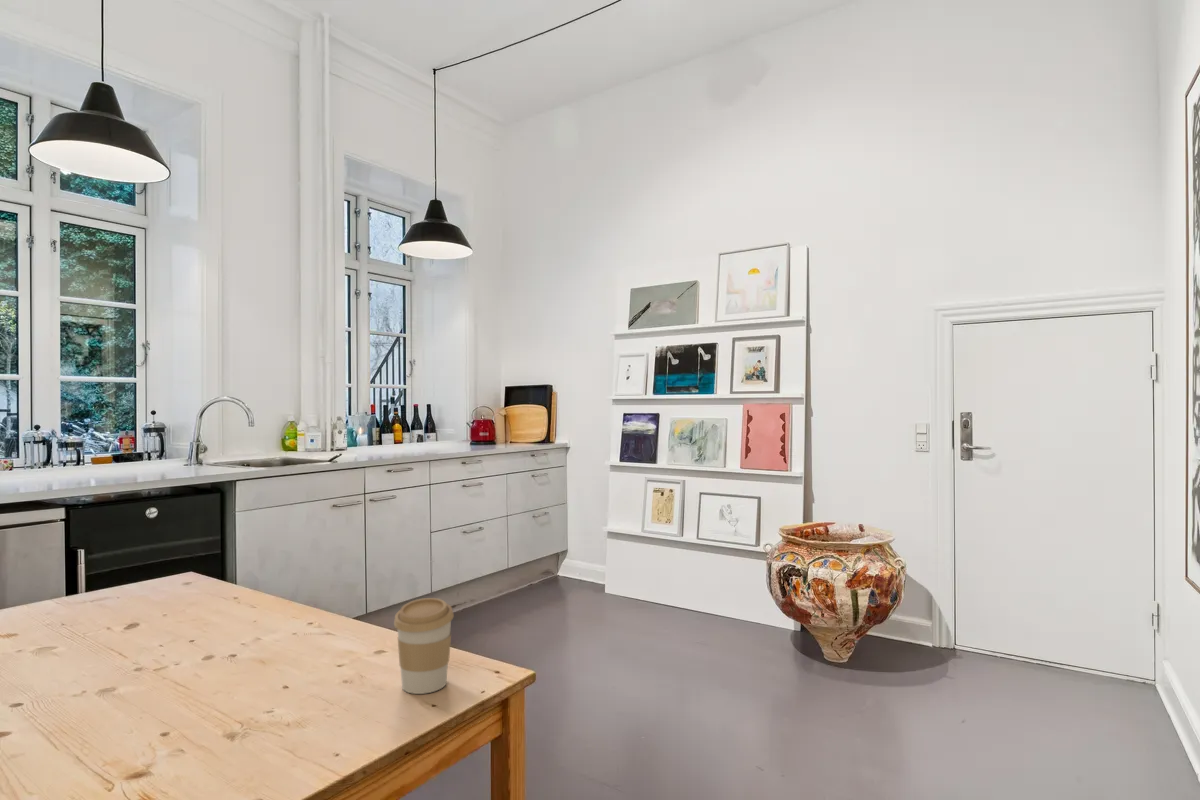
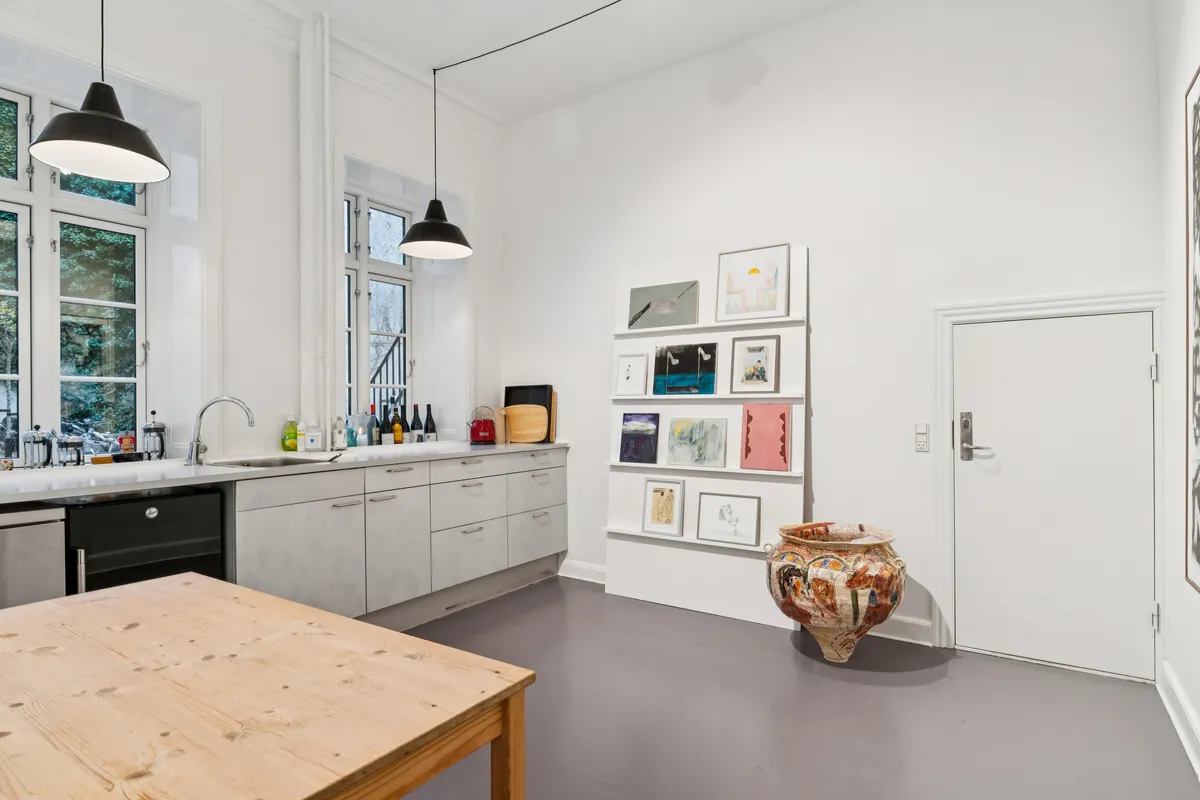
- coffee cup (424, 644)
